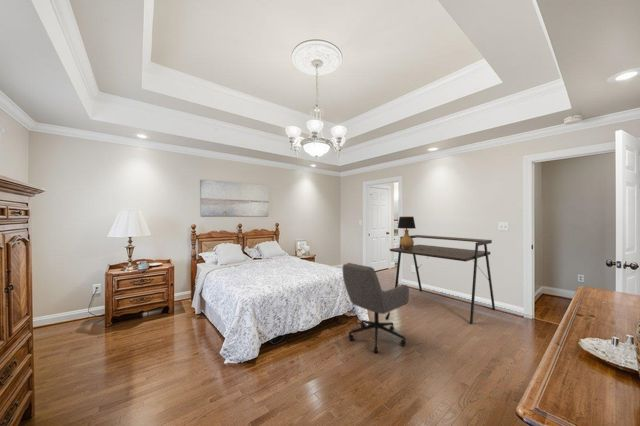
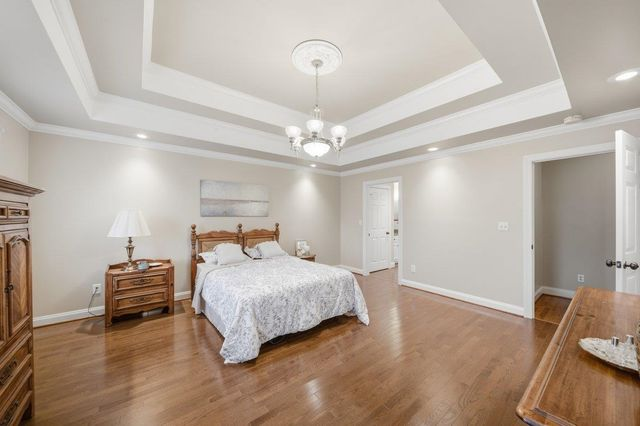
- office chair (375, 300)
- table lamp (407, 232)
- desk (443, 258)
